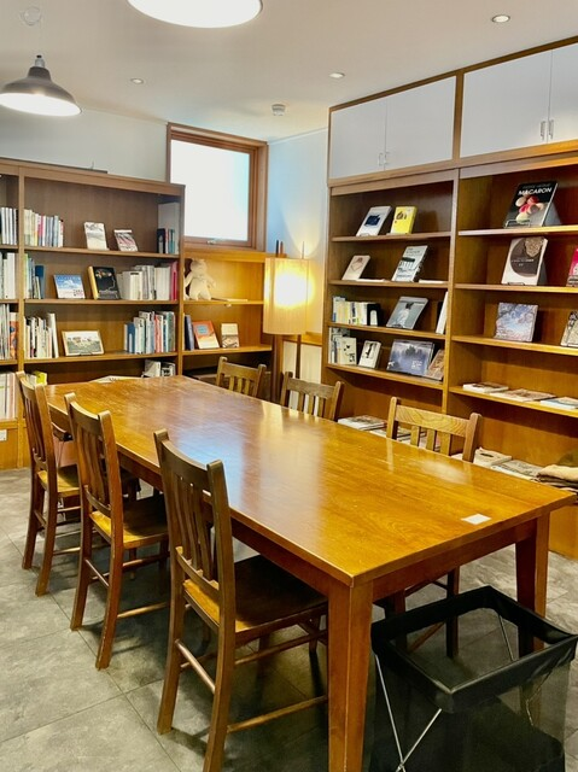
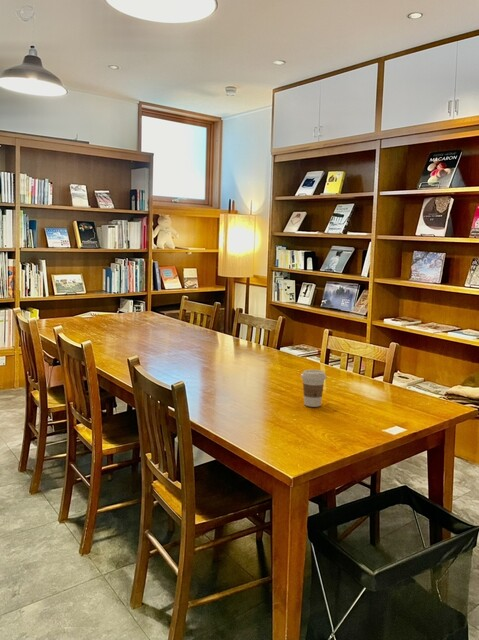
+ coffee cup (313, 388)
